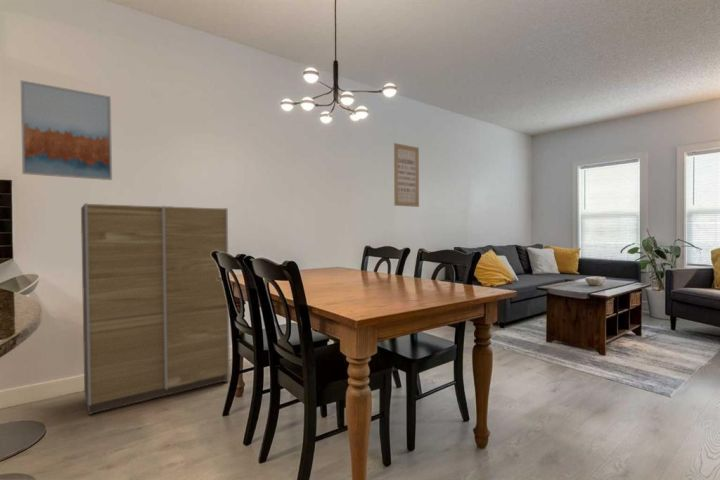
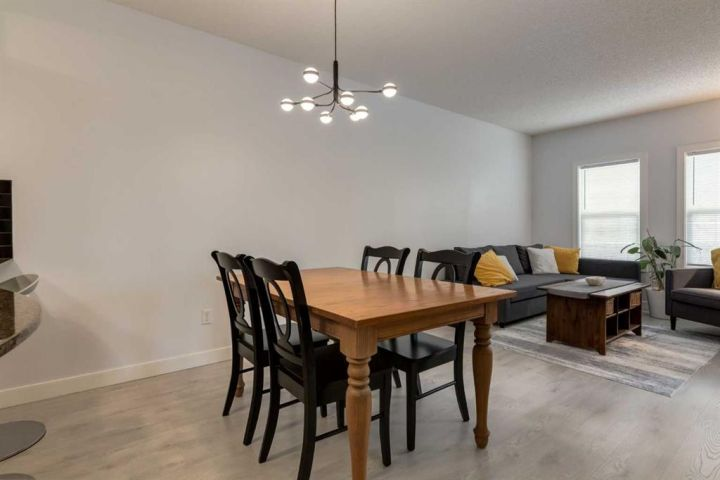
- wall art (68, 133)
- cabinet (157, 297)
- wall art (406, 175)
